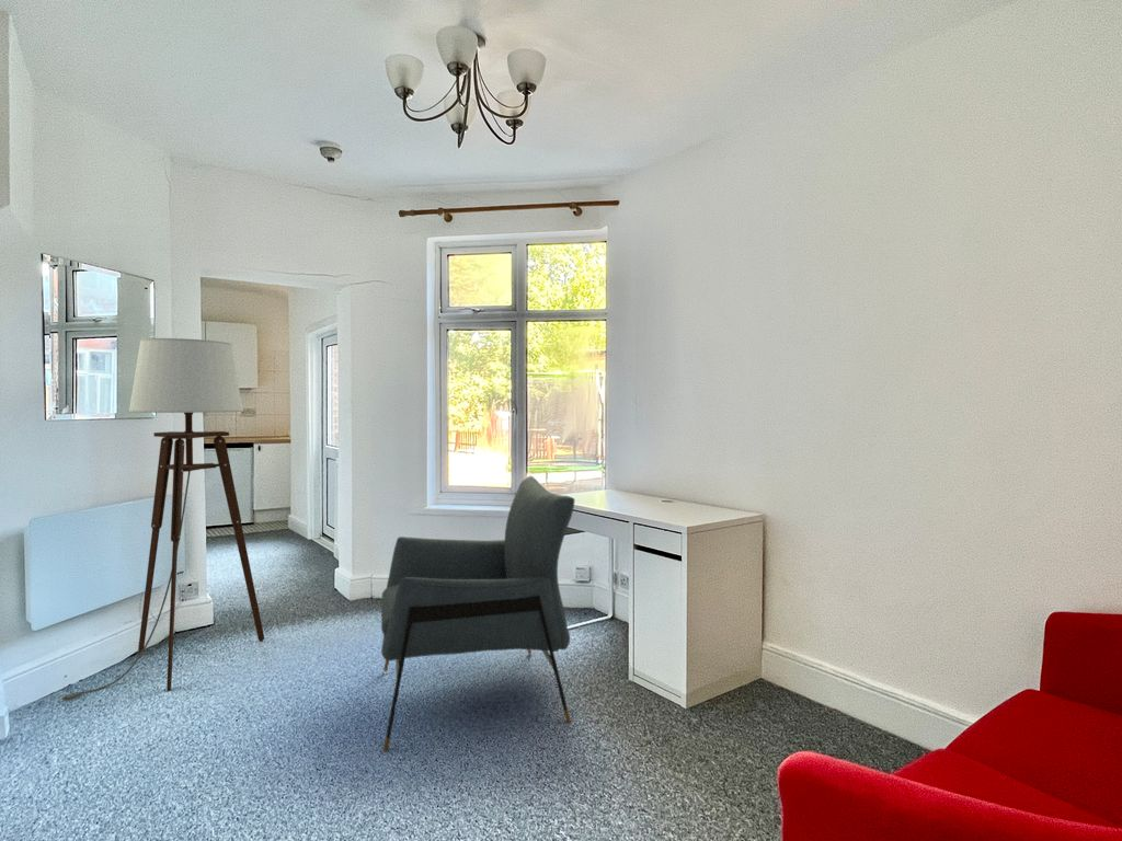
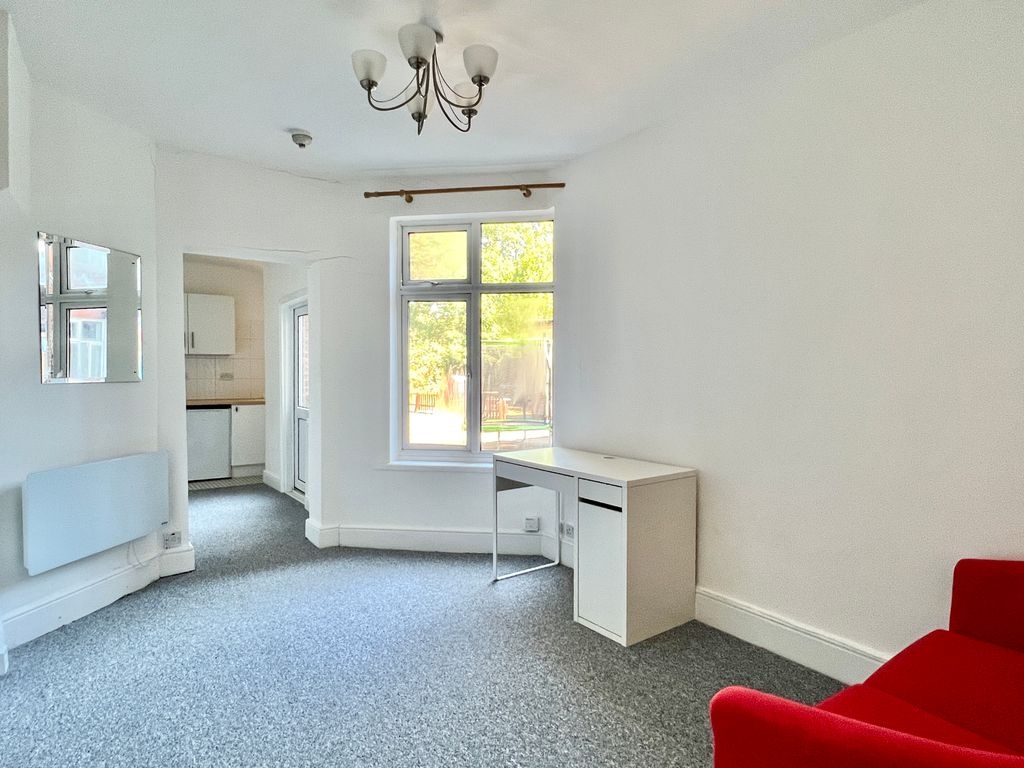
- chair (471, 591)
- floor lamp (163, 505)
